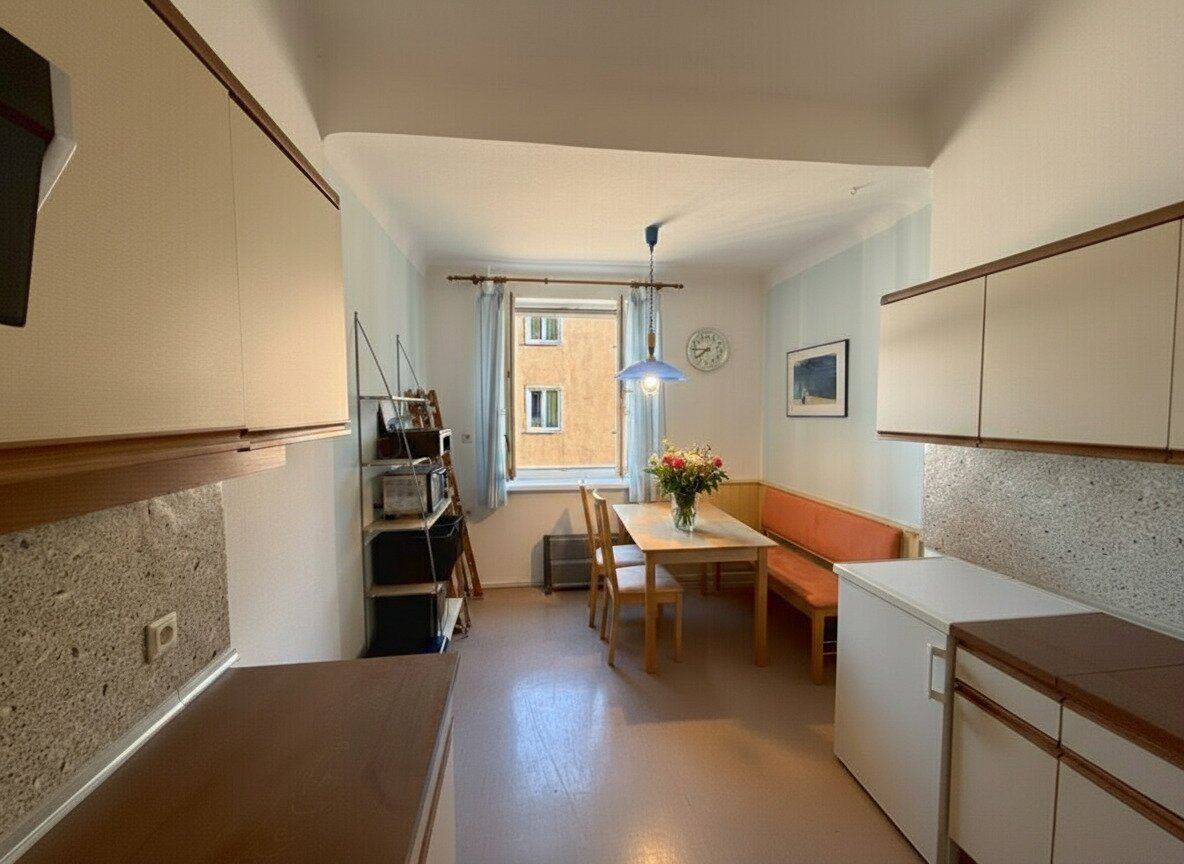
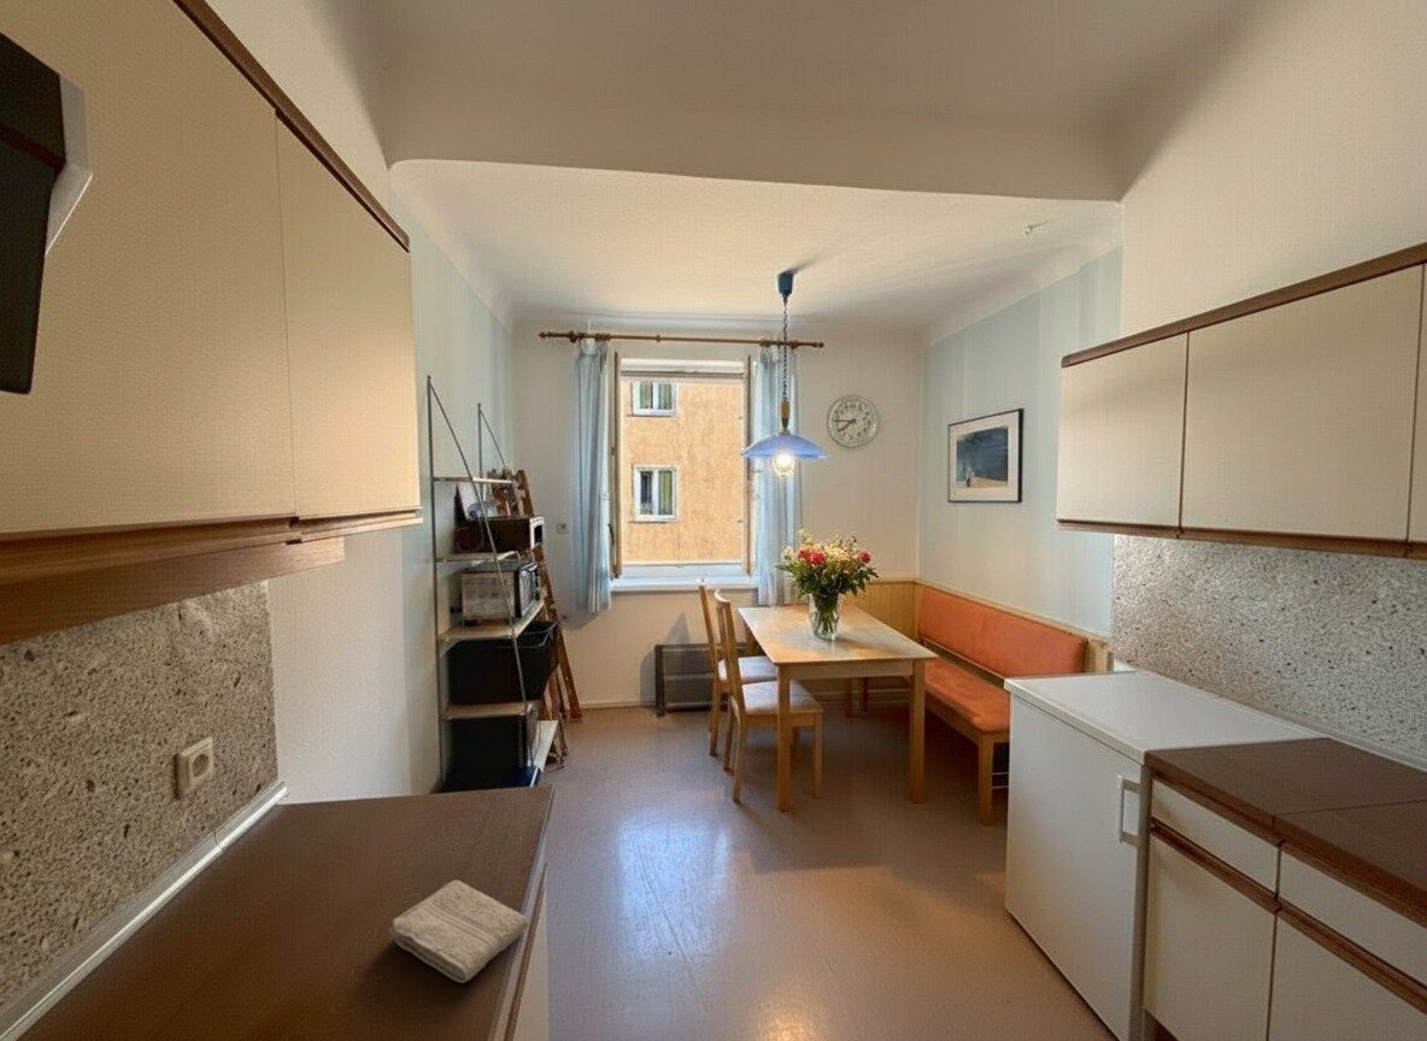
+ washcloth (458, 924)
